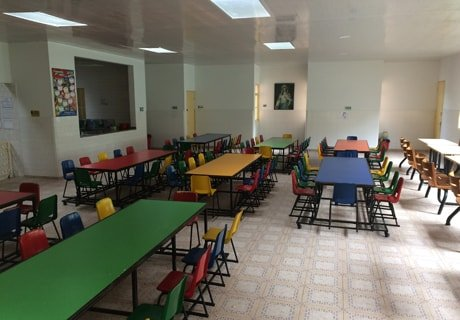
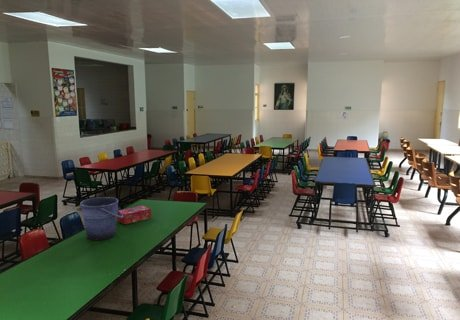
+ bucket (102, 218)
+ tissue box (134, 214)
